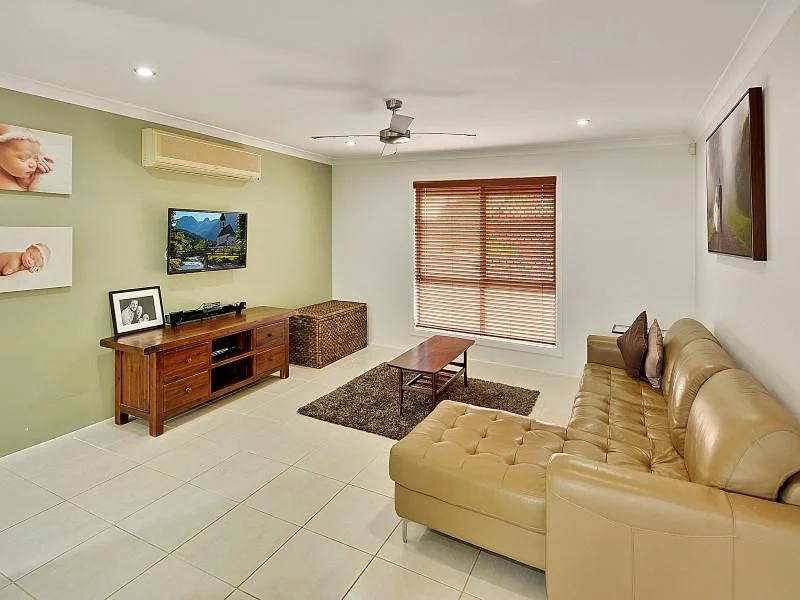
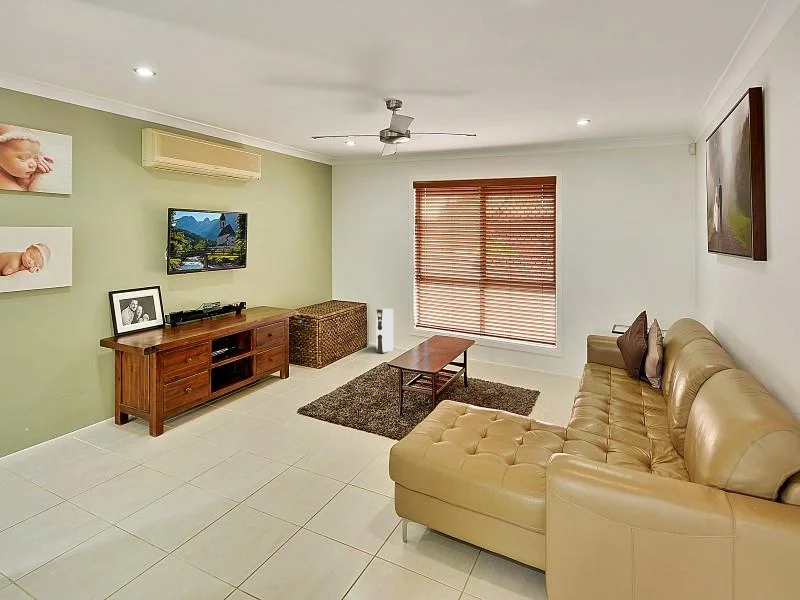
+ speaker (384, 330)
